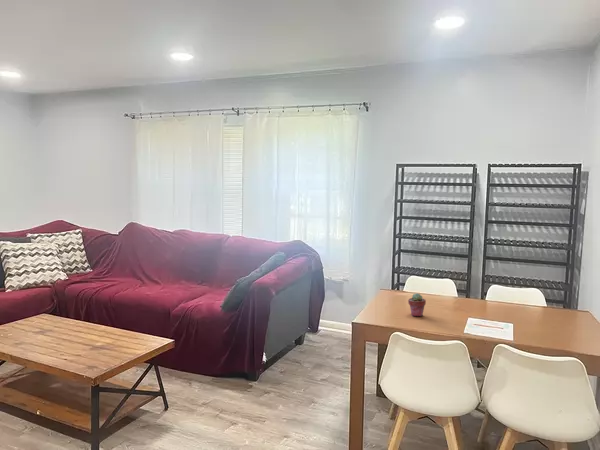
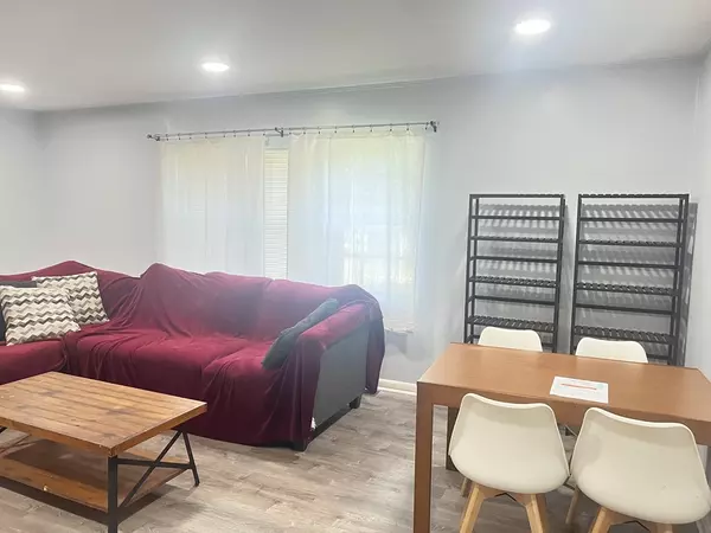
- potted succulent (417, 304)
